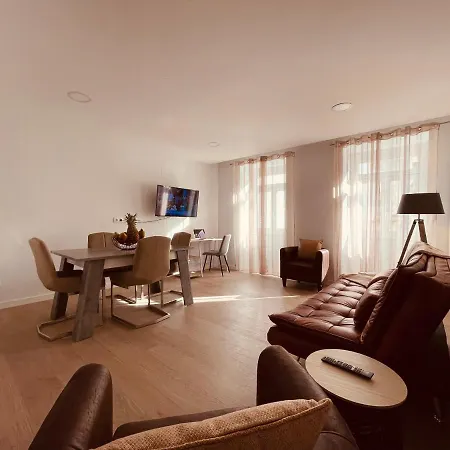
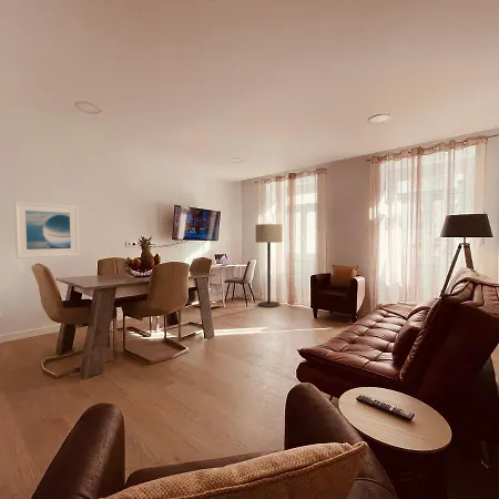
+ floor lamp (268, 265)
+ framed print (49, 230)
